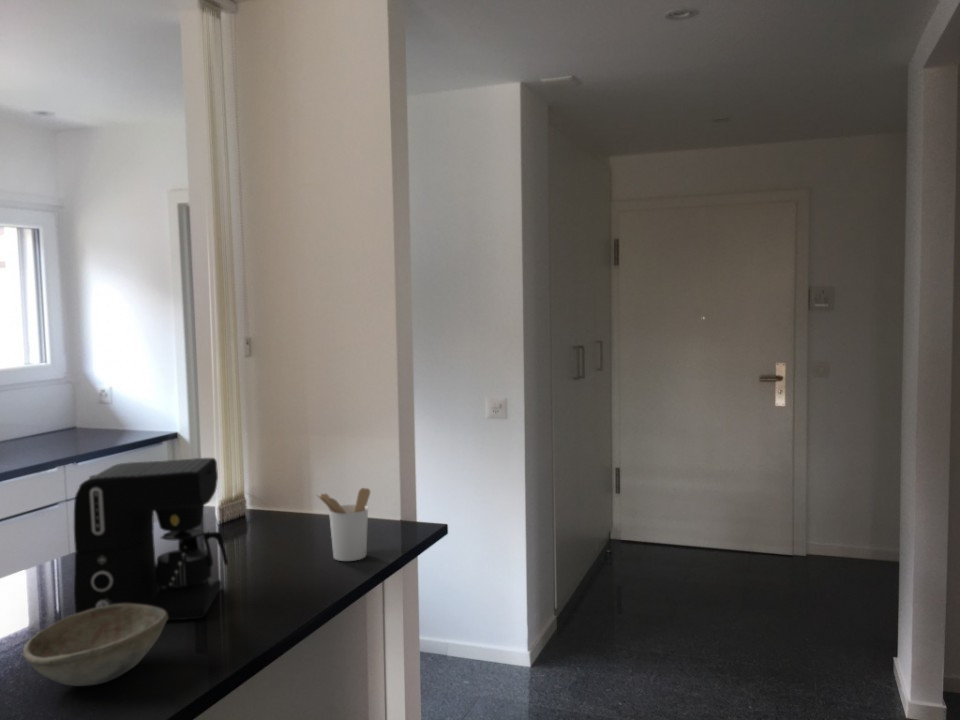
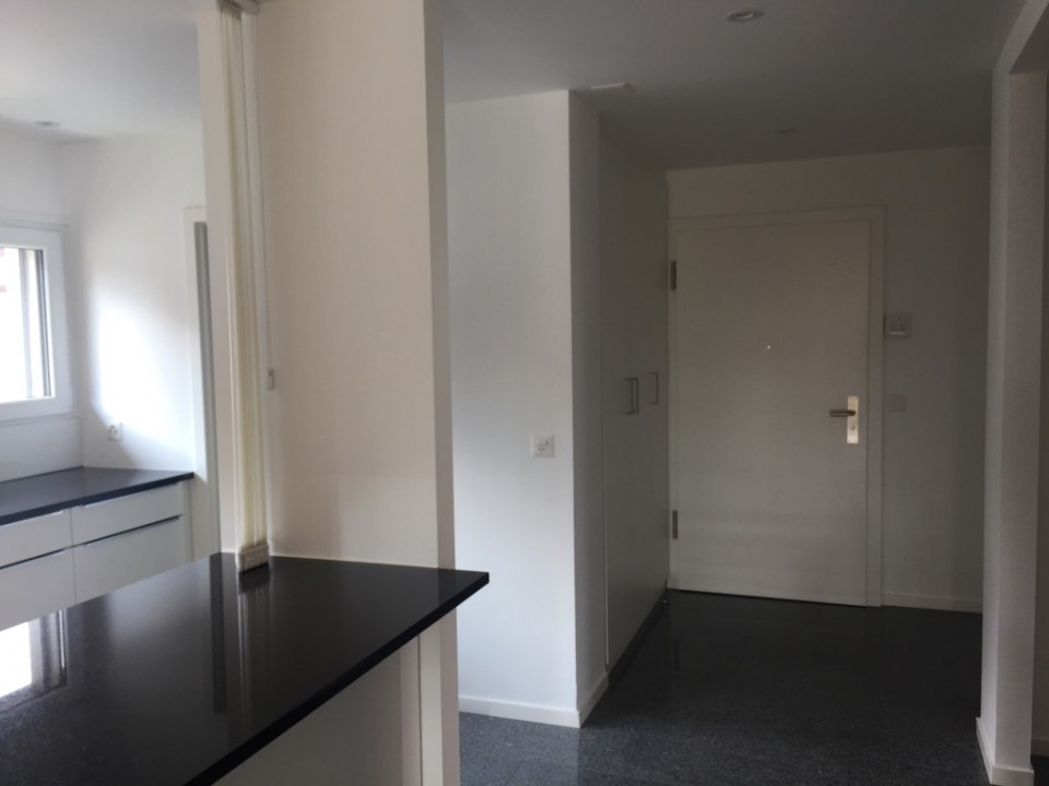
- utensil holder (342, 523)
- bowl (97, 650)
- coffee maker (160, 537)
